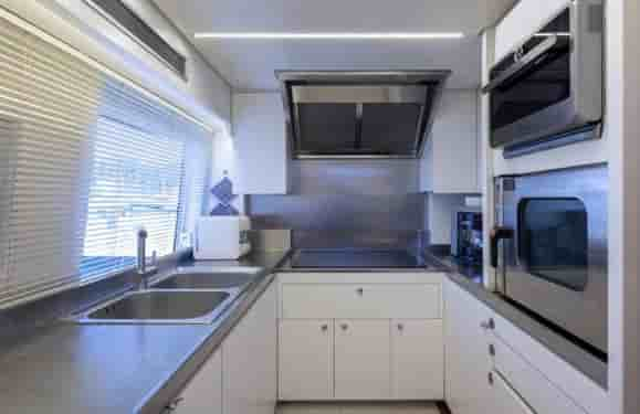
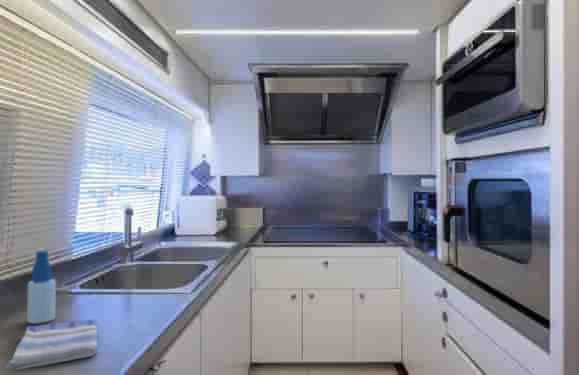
+ spray bottle (41, 285)
+ dish towel (58, 339)
